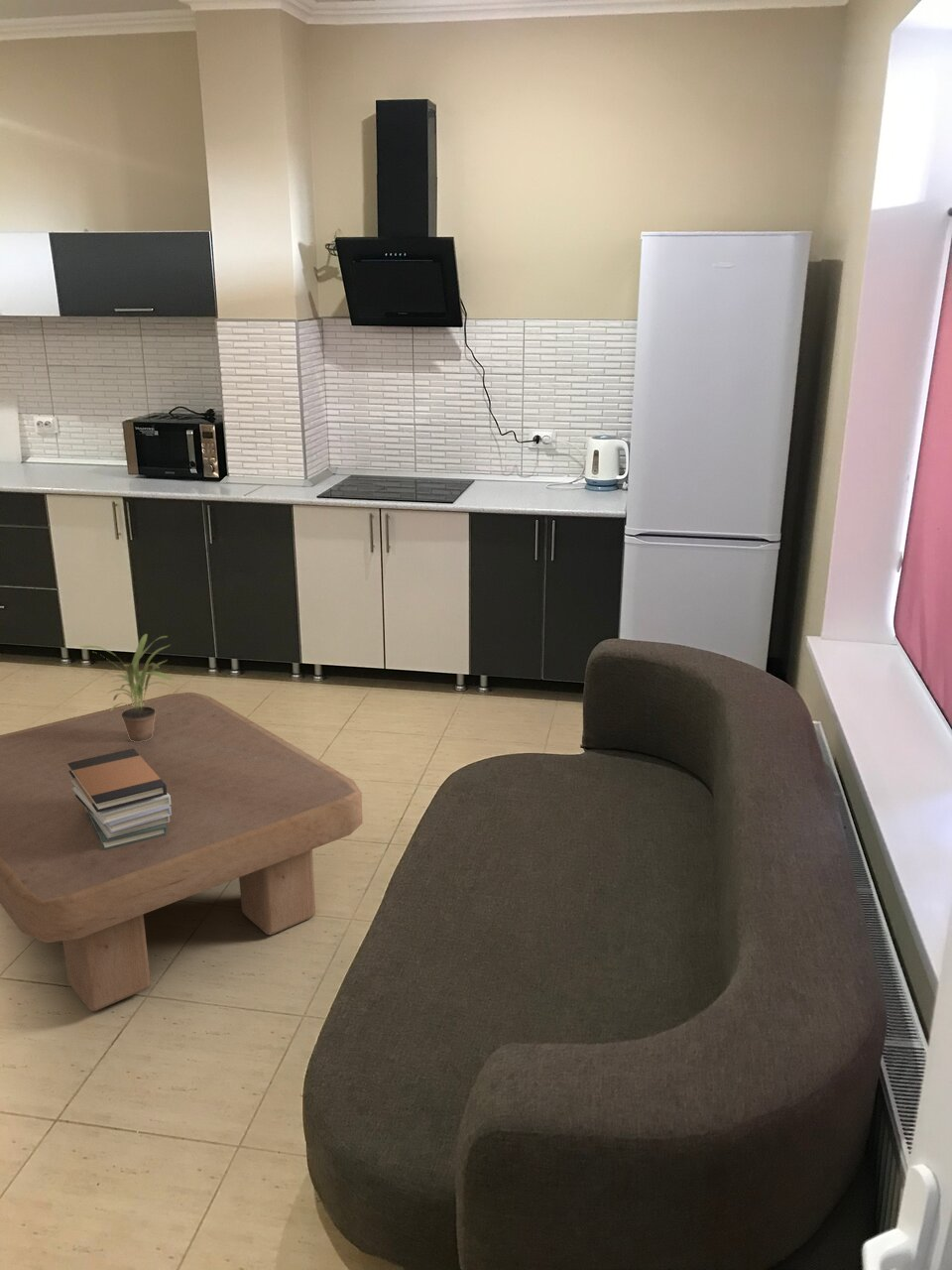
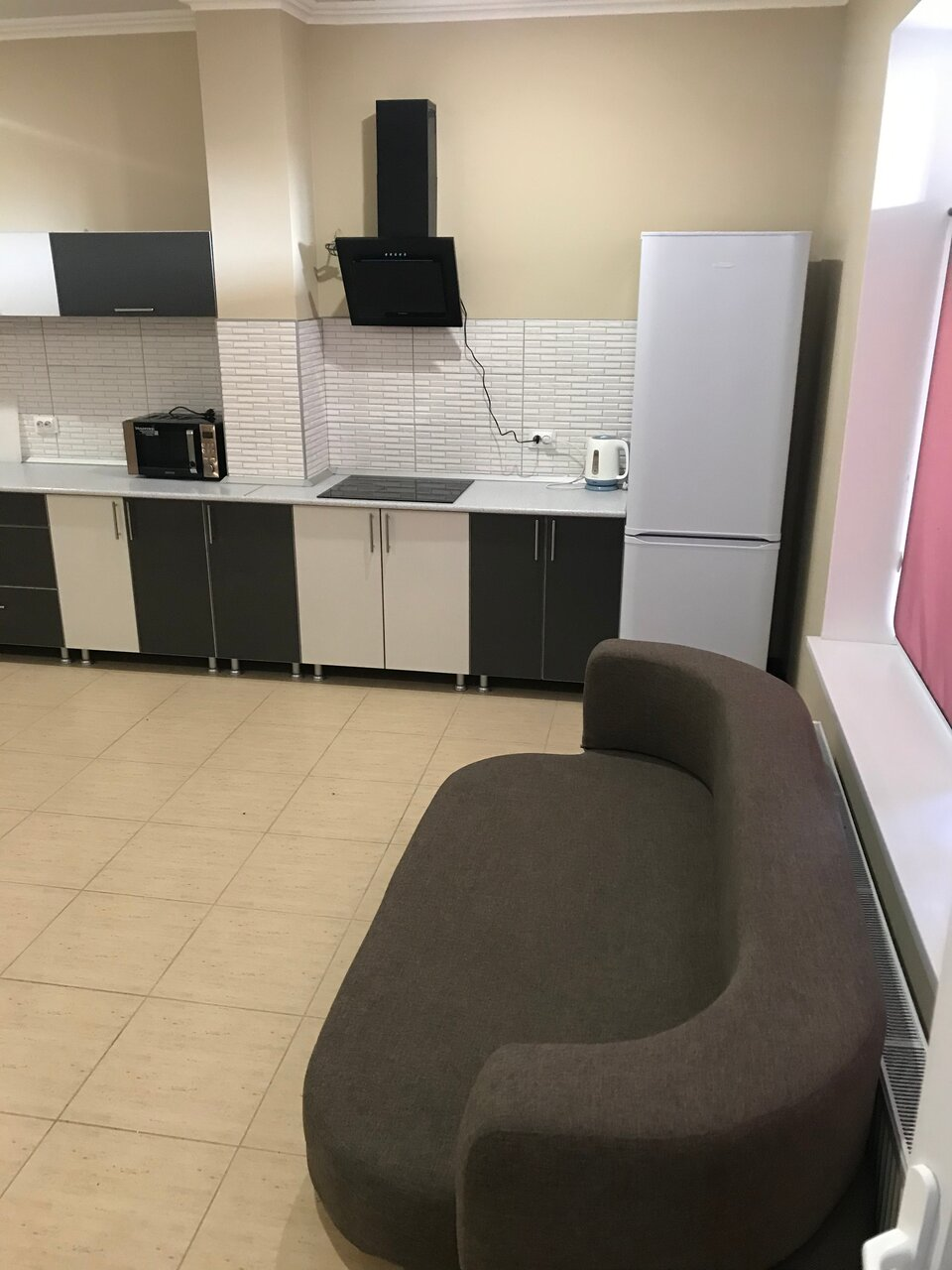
- coffee table (142, 840)
- book stack (120, 797)
- potted plant (131, 687)
